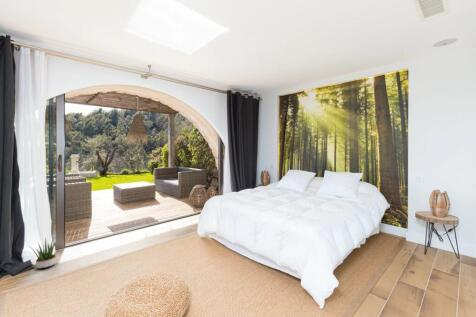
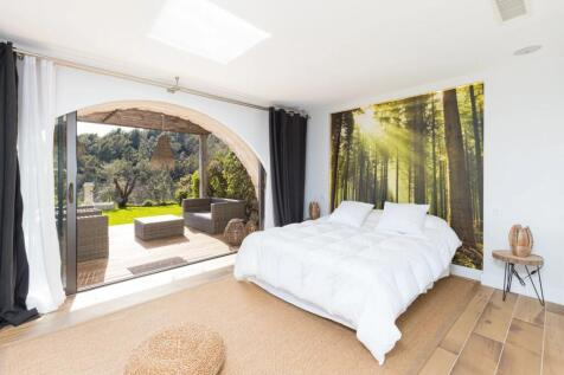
- potted plant (45, 252)
